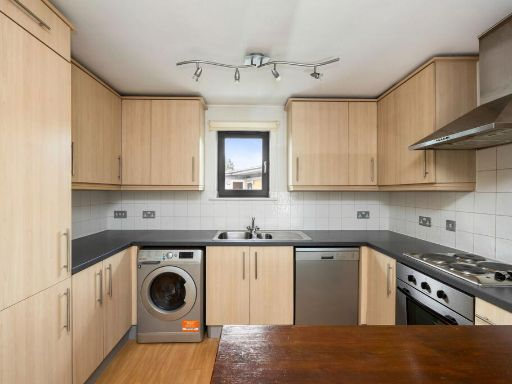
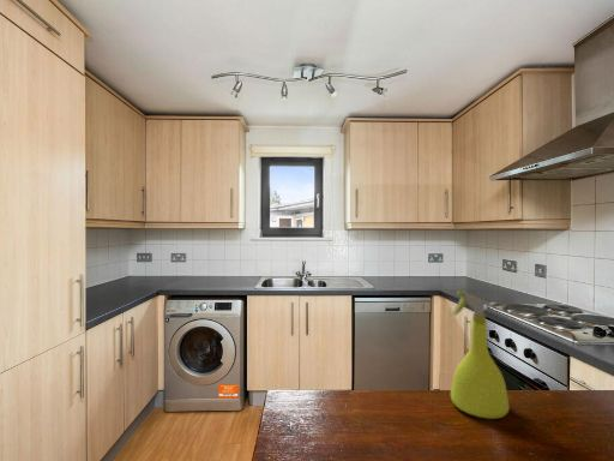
+ spray bottle (477, 347)
